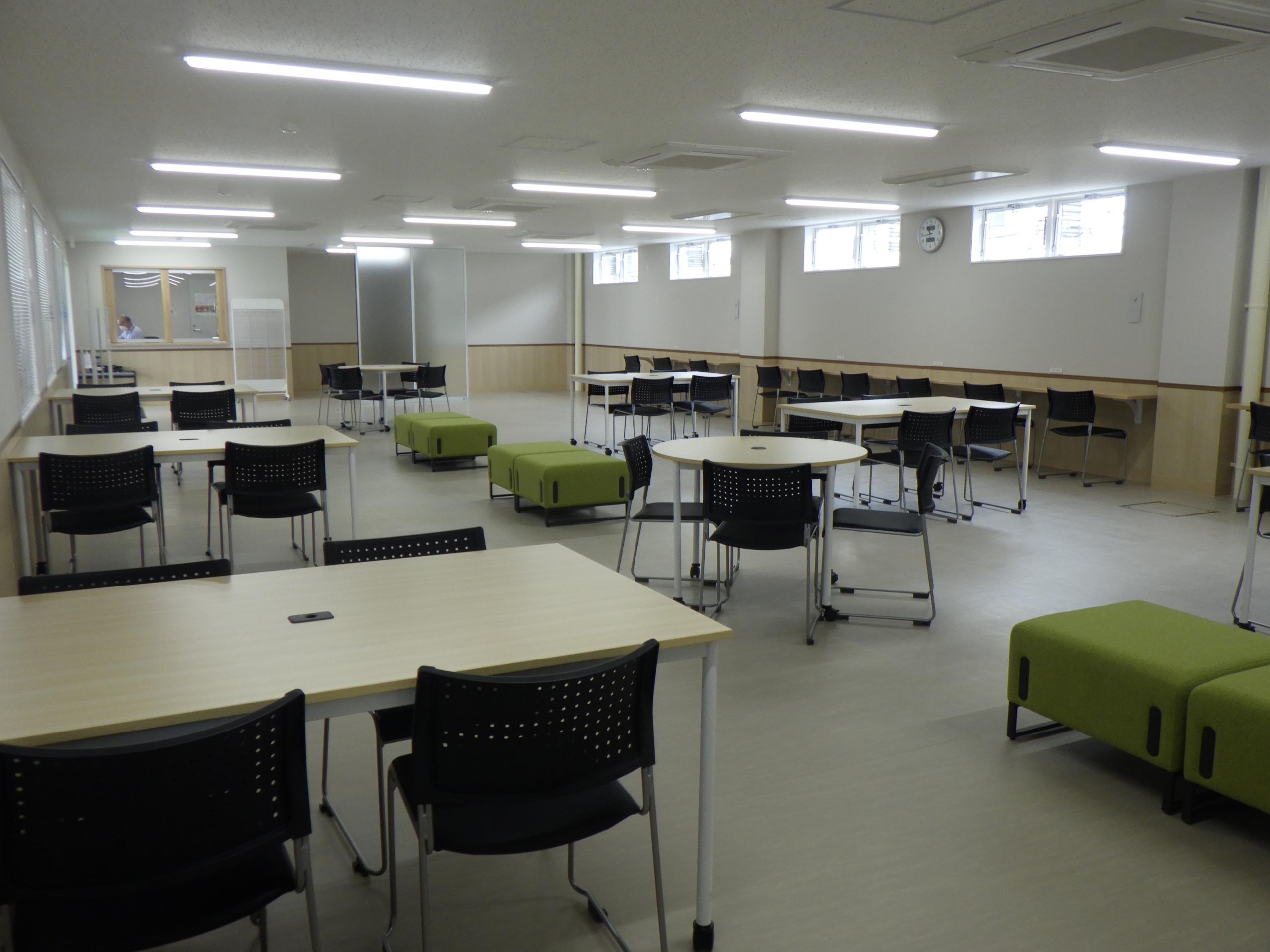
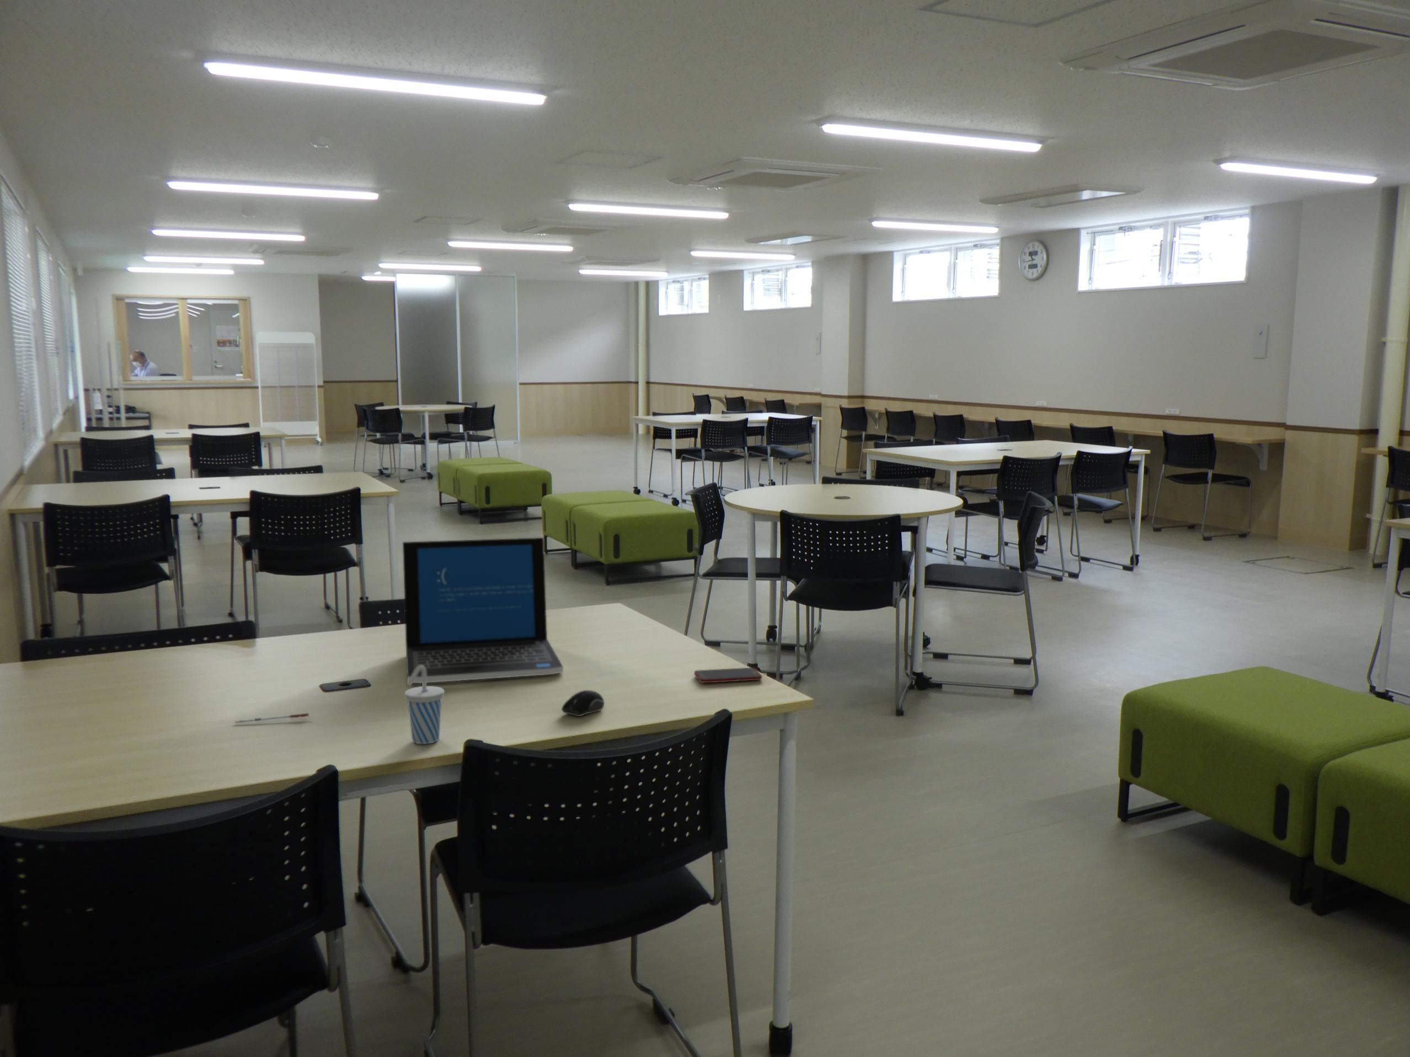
+ cup (423, 703)
+ computer mouse (584, 701)
+ pen (272, 718)
+ laptop (480, 605)
+ cell phone (727, 675)
